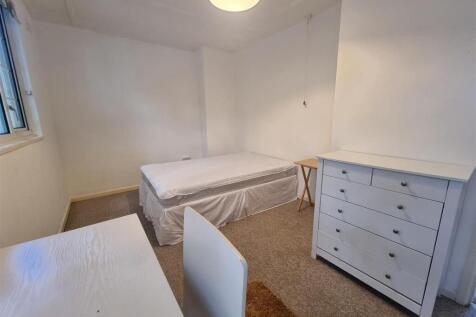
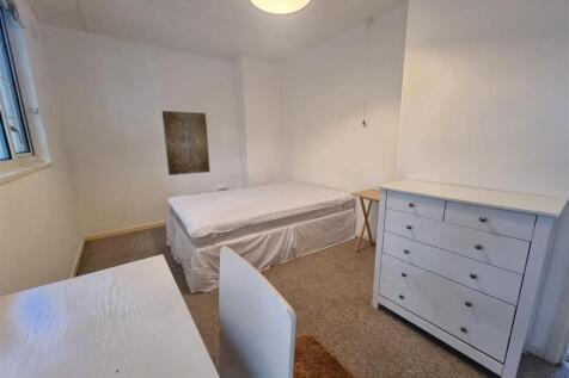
+ wall art (186, 143)
